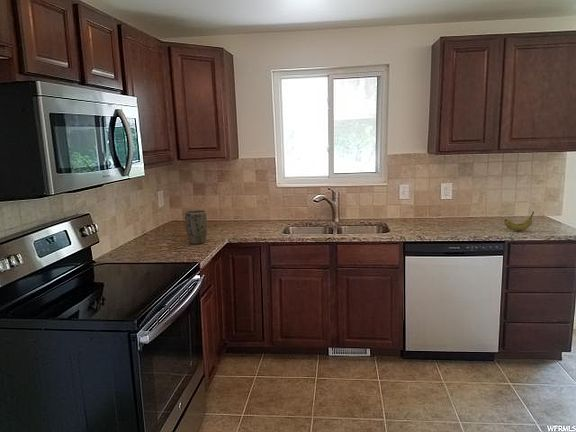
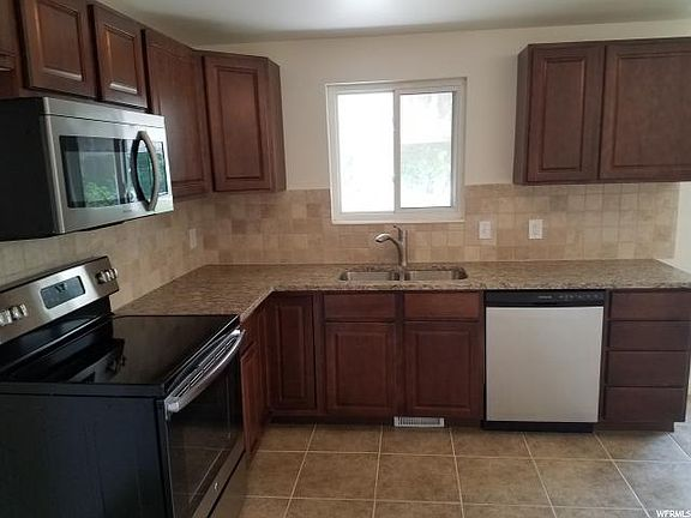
- plant pot (196, 226)
- fruit (520, 223)
